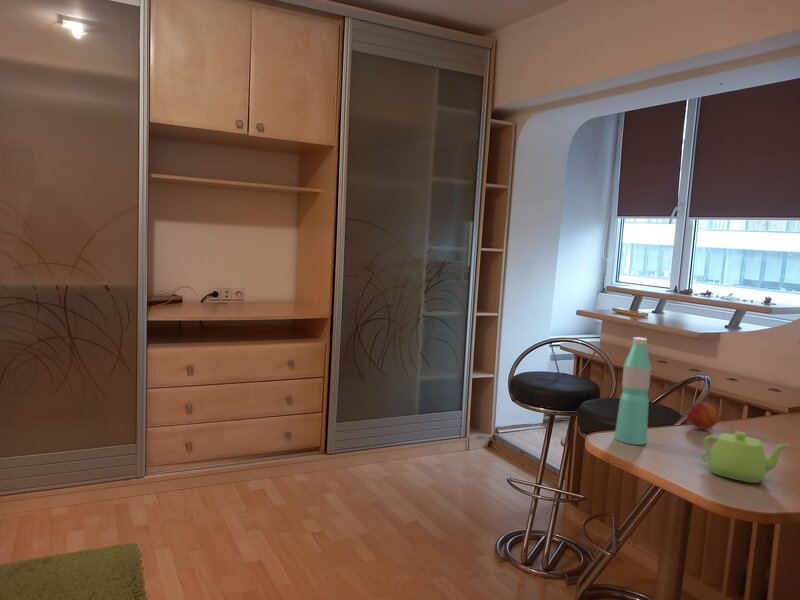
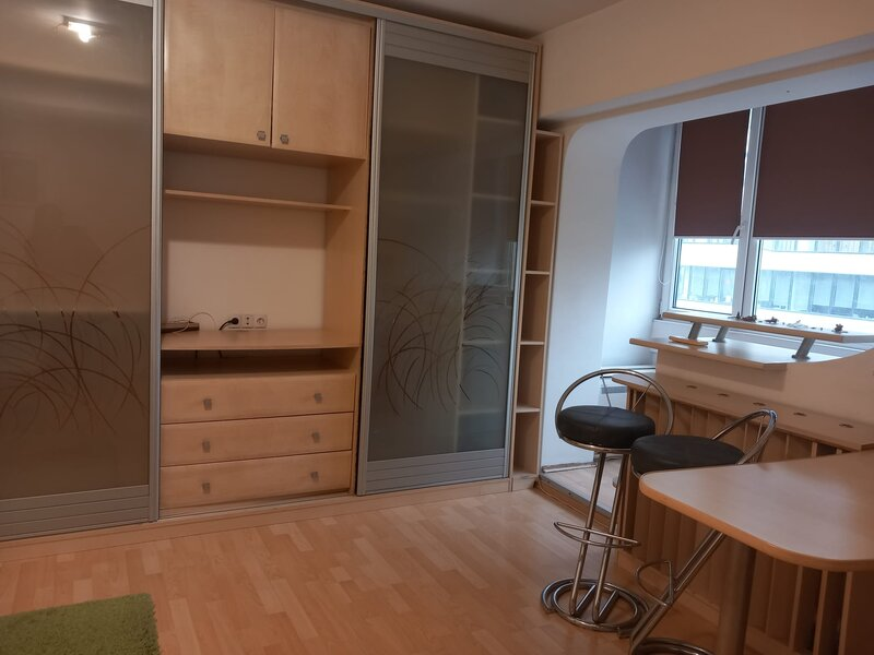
- teapot (743, 455)
- water bottle (635, 389)
- fruit (702, 415)
